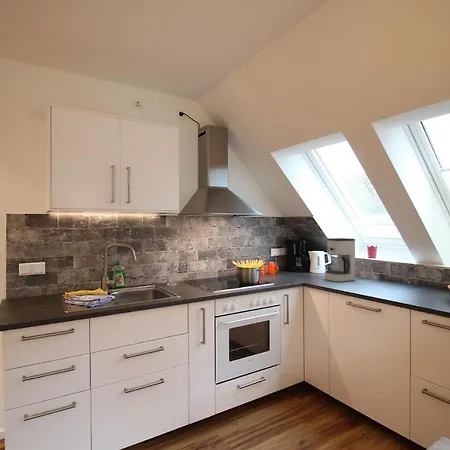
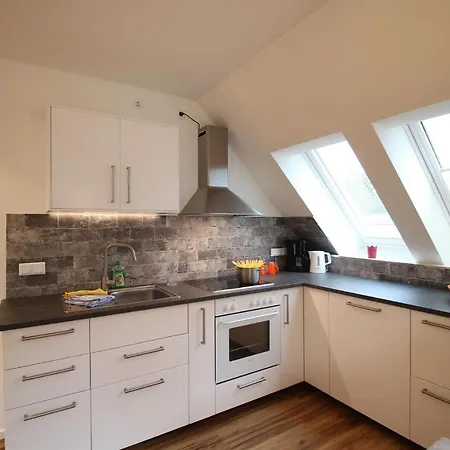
- coffee maker (340, 259)
